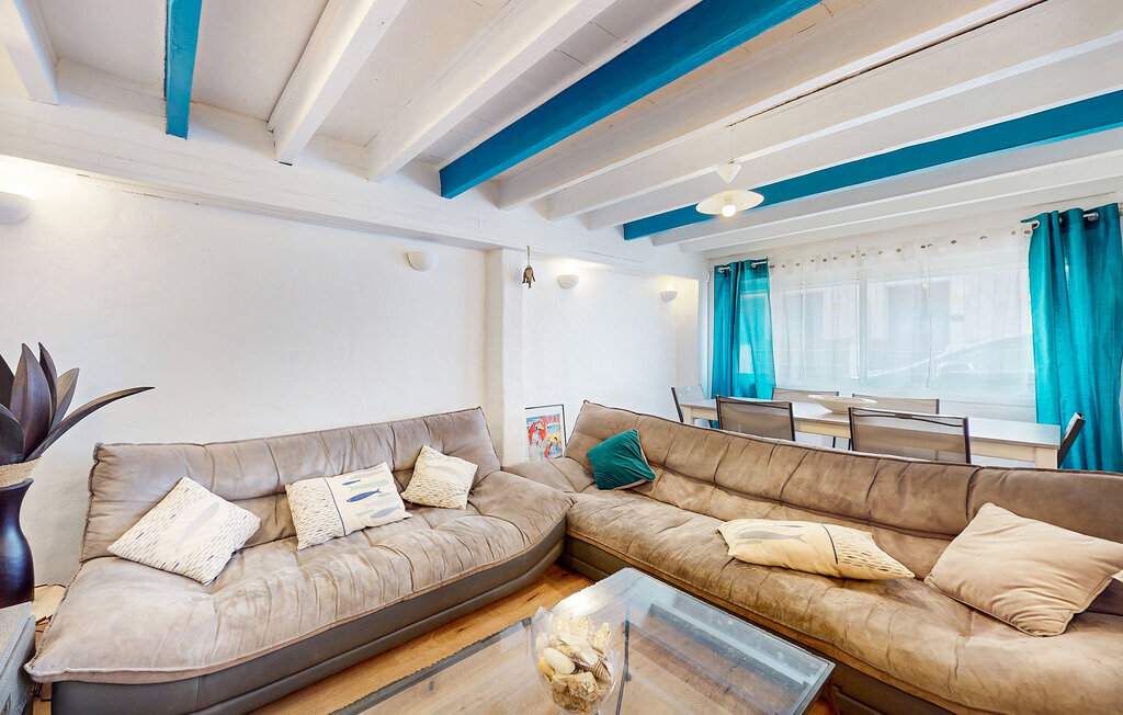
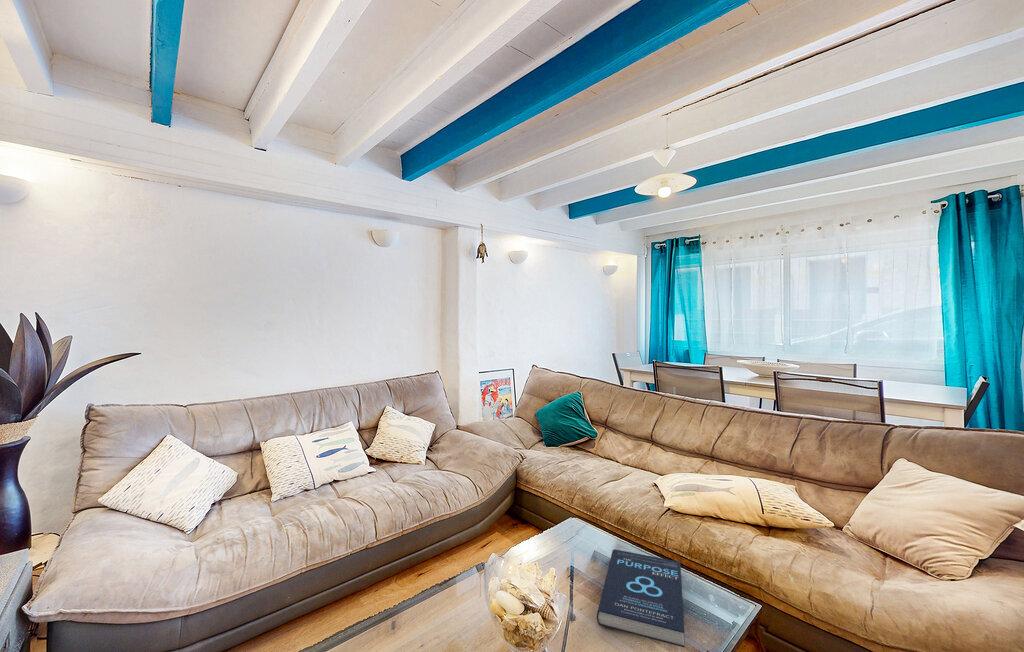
+ book (642, 590)
